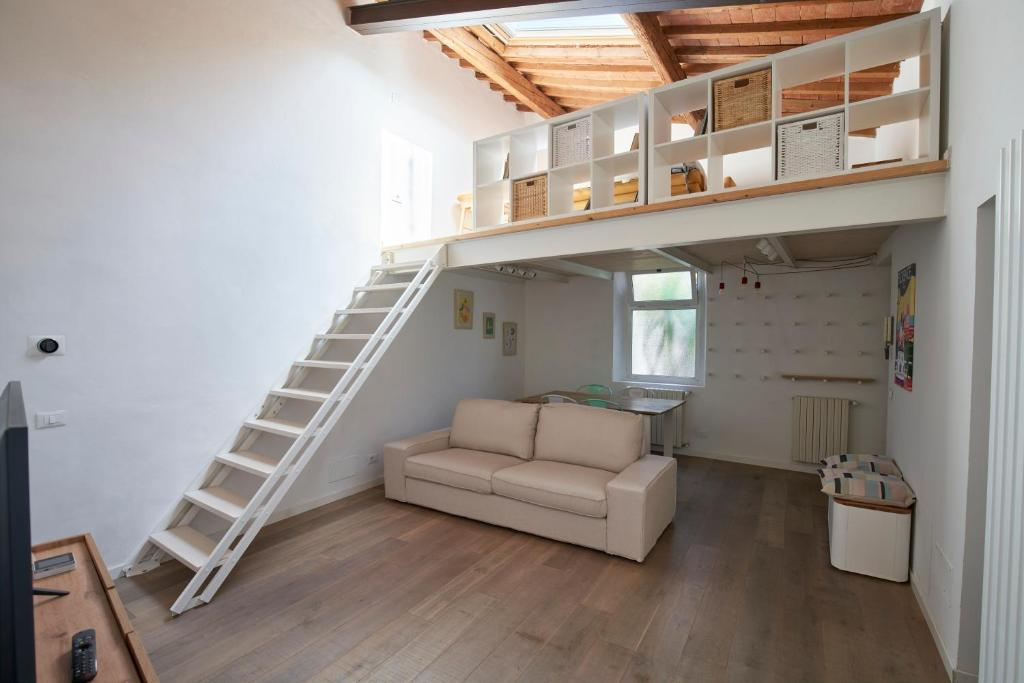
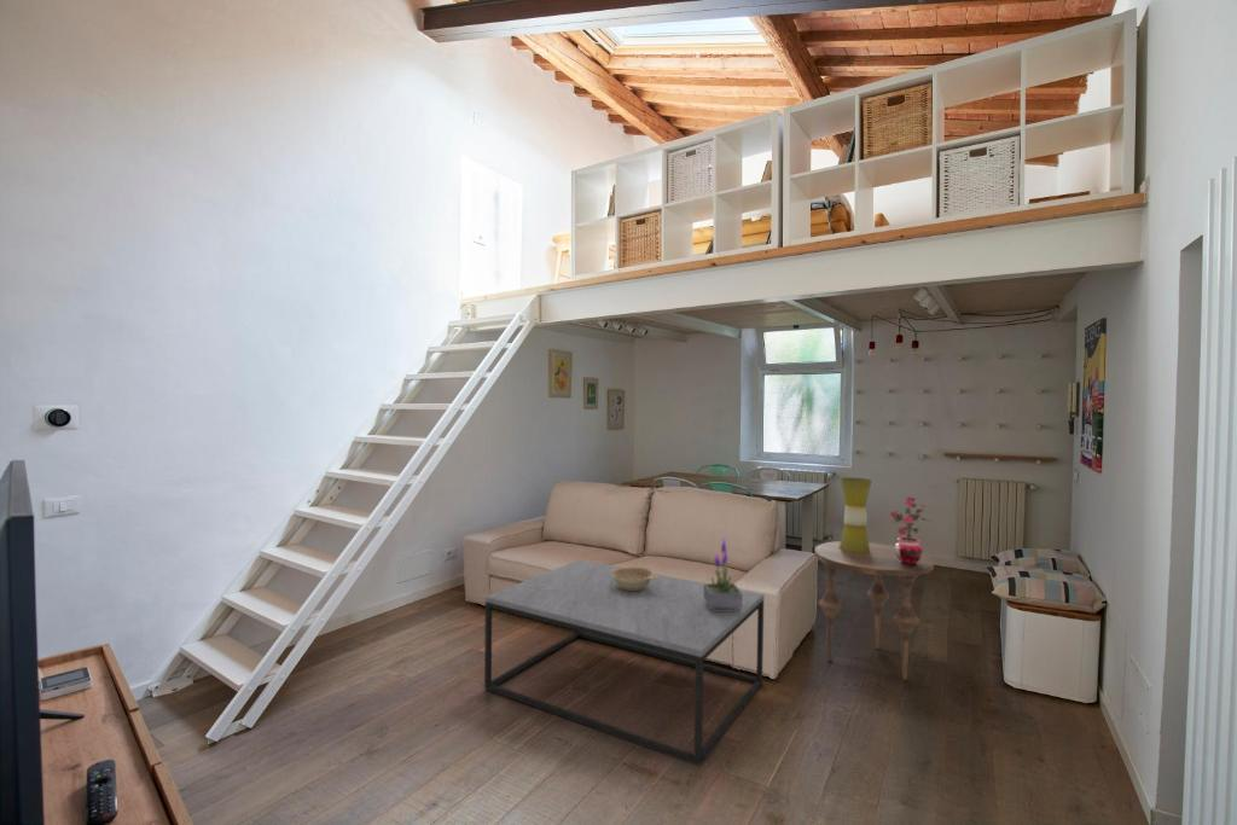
+ decorative bowl (632, 580)
+ potted plant (910, 529)
+ side table (873, 608)
+ coffee table (626, 640)
+ table lamp (855, 513)
+ potted plant (722, 570)
